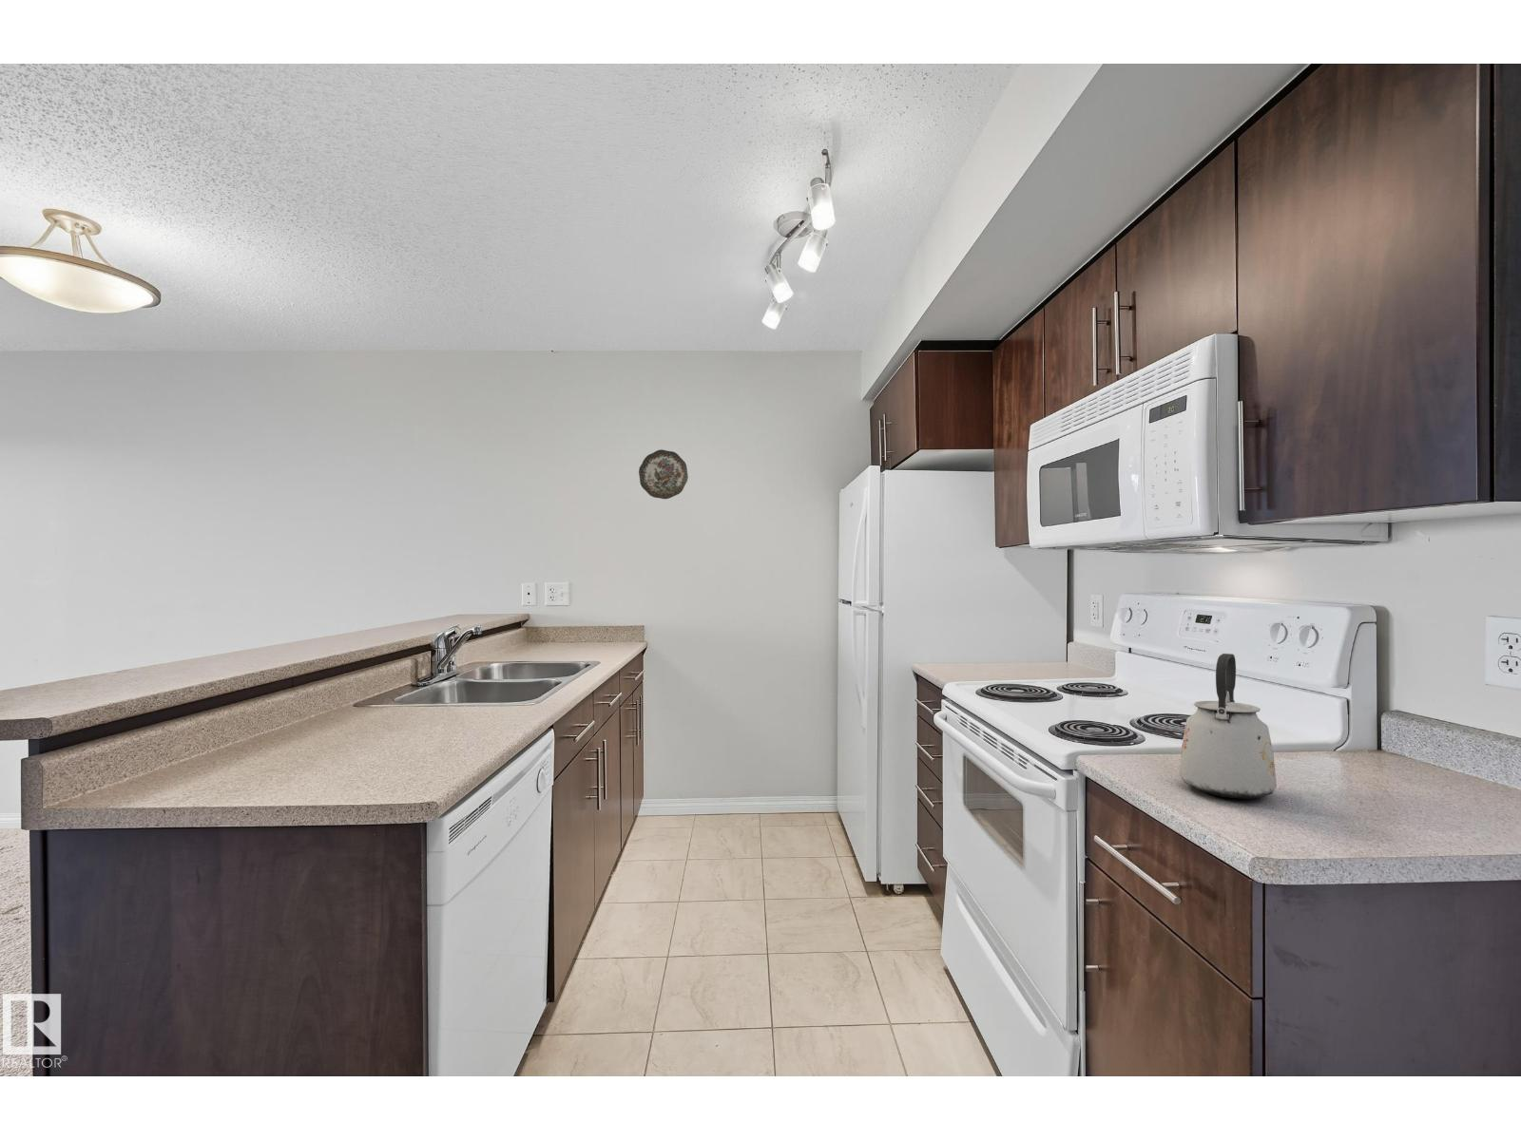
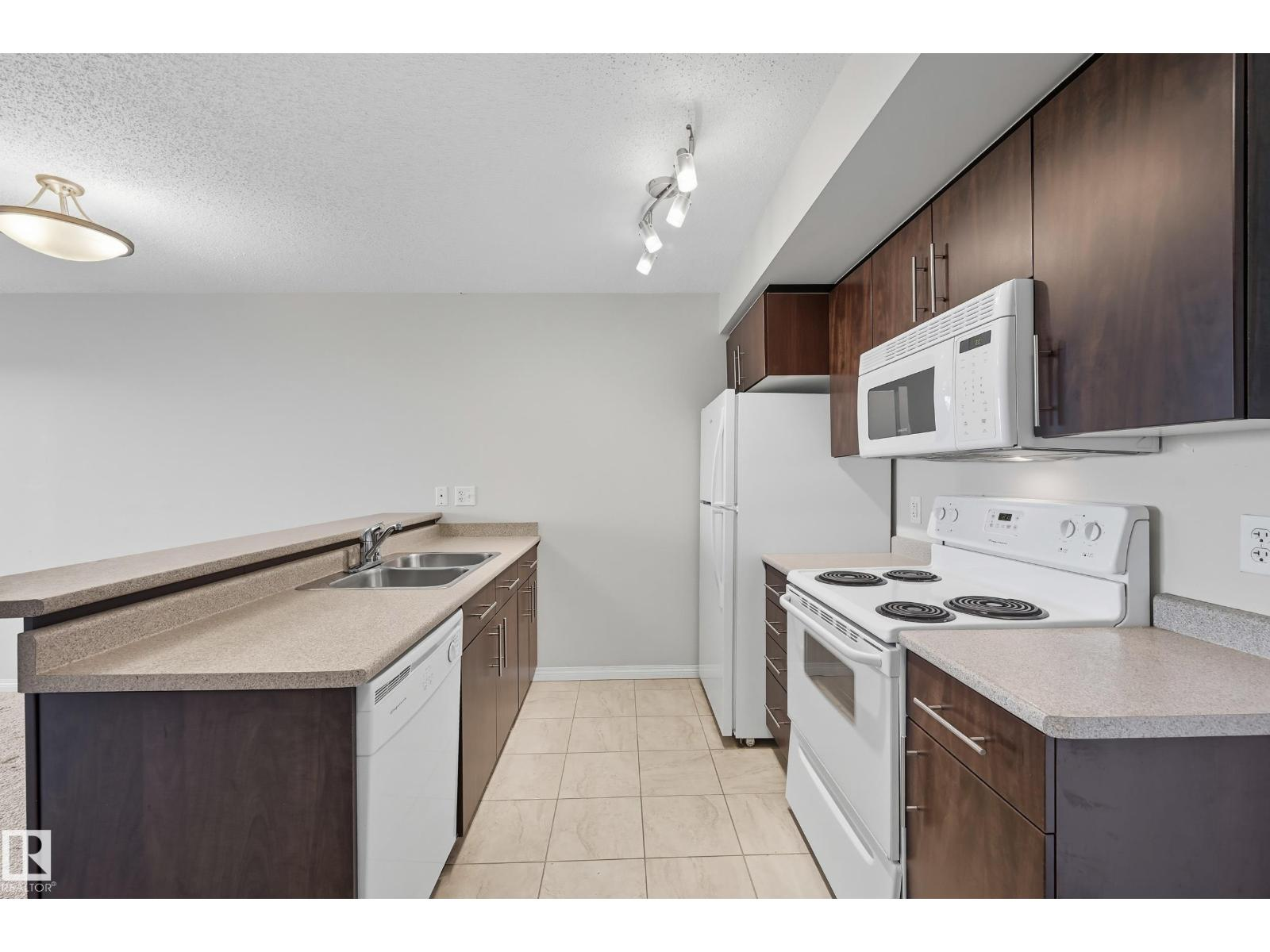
- decorative plate (663, 474)
- kettle (1229, 720)
